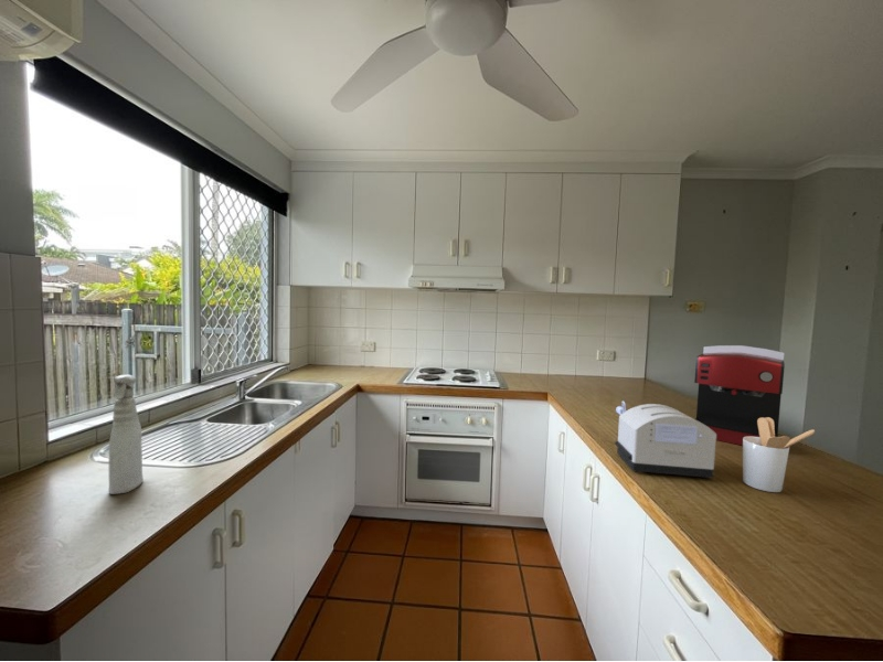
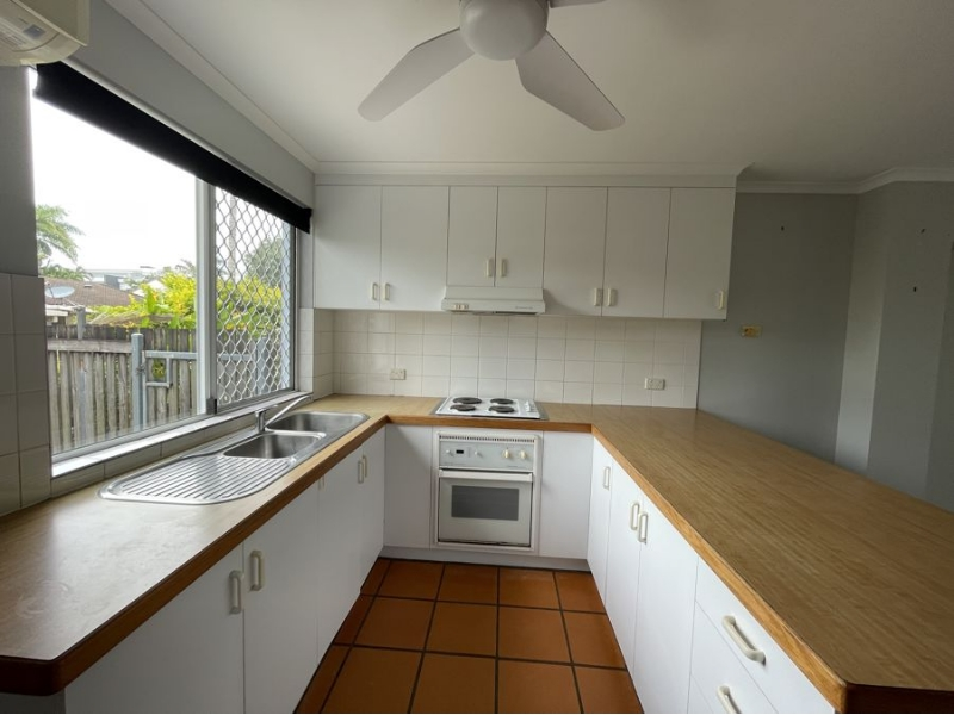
- coffee maker (736, 392)
- toaster (656, 433)
- spray bottle (125, 430)
- utensil holder (777, 456)
